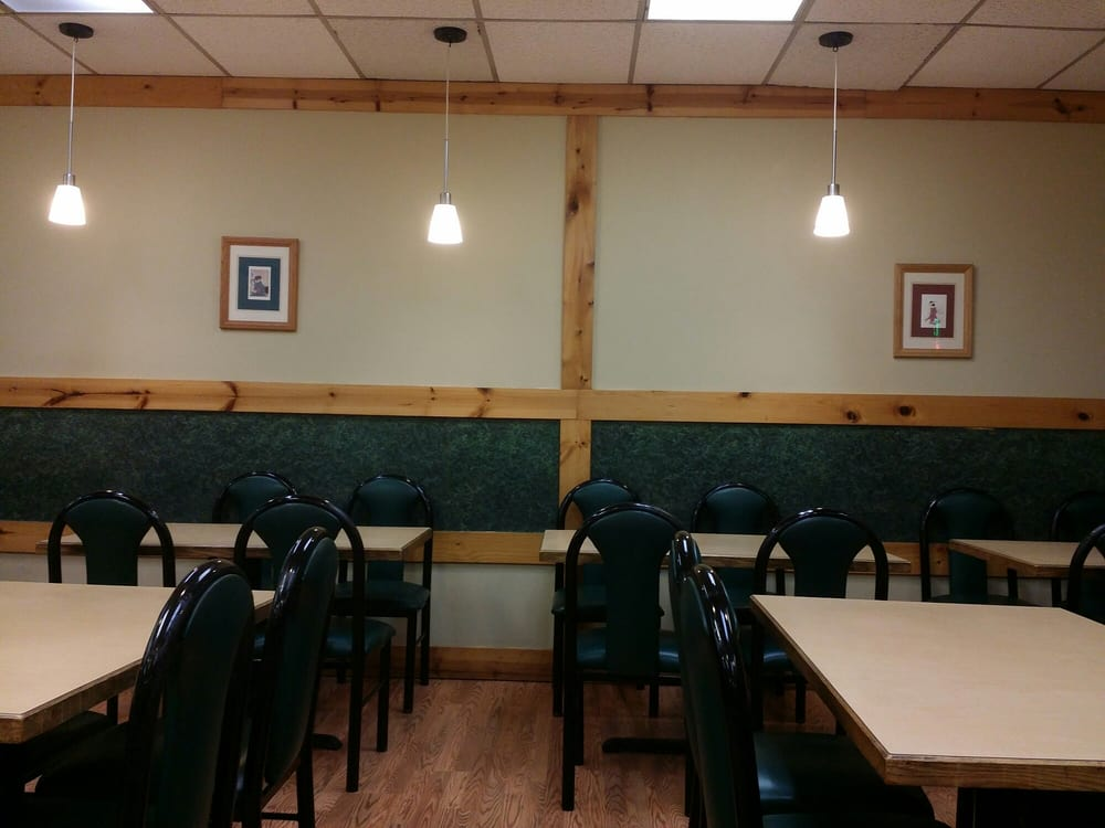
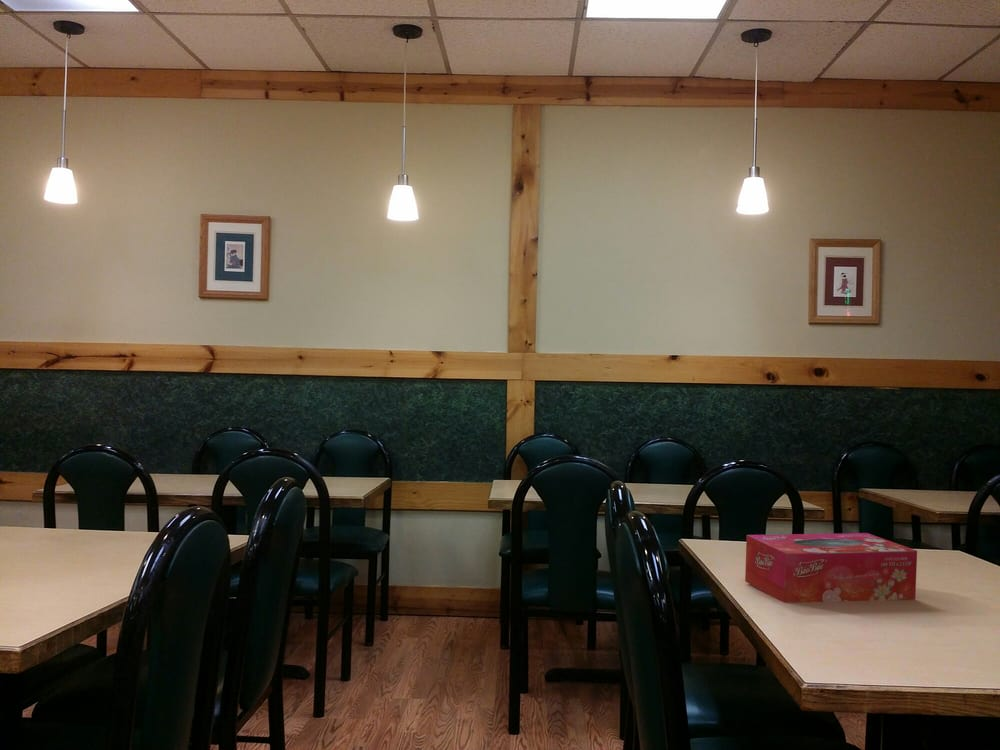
+ tissue box (828, 566)
